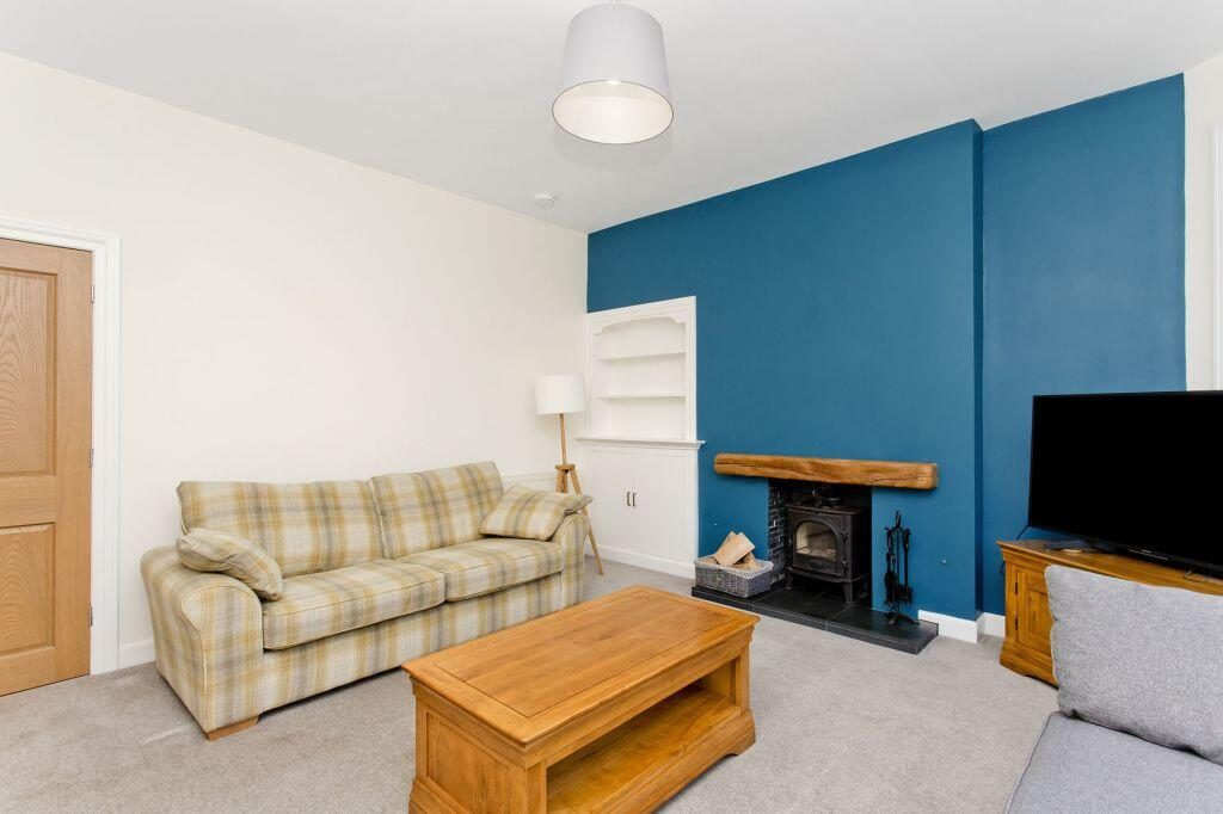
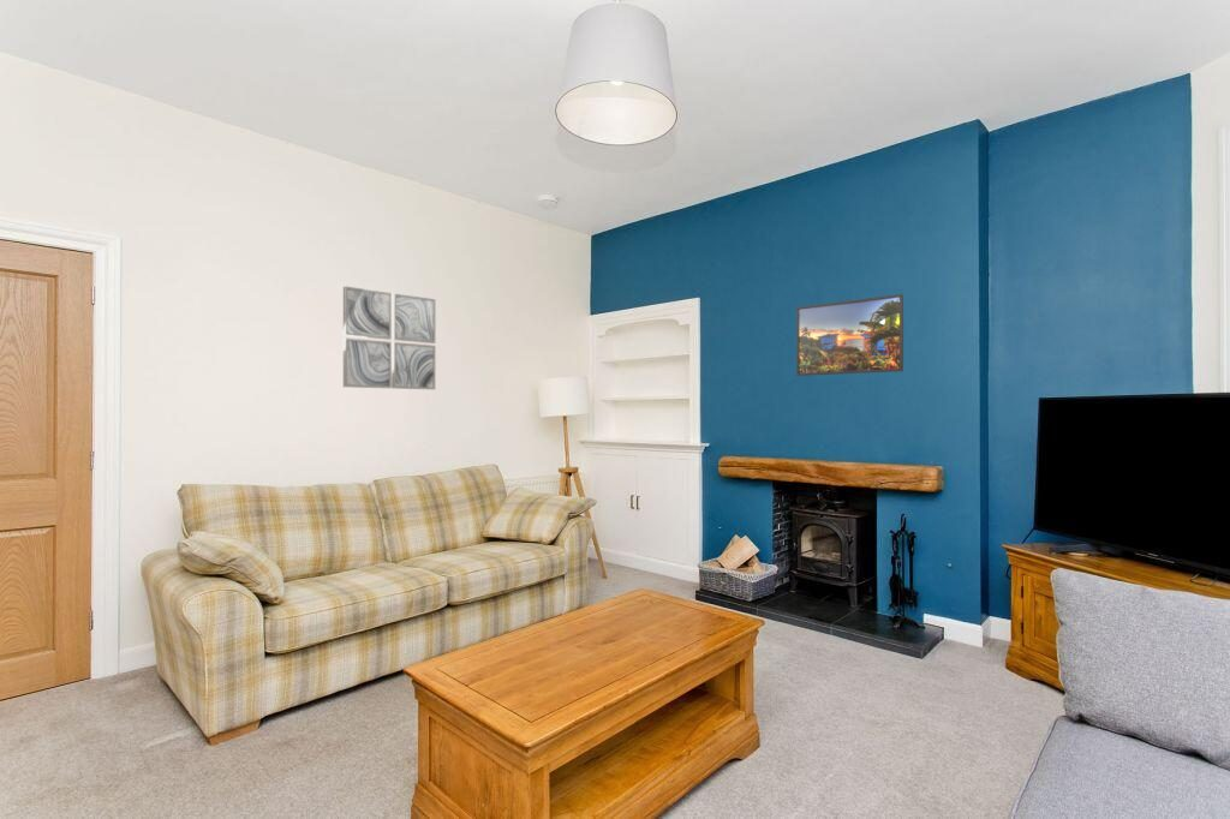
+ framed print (847, 336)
+ wall art (392, 339)
